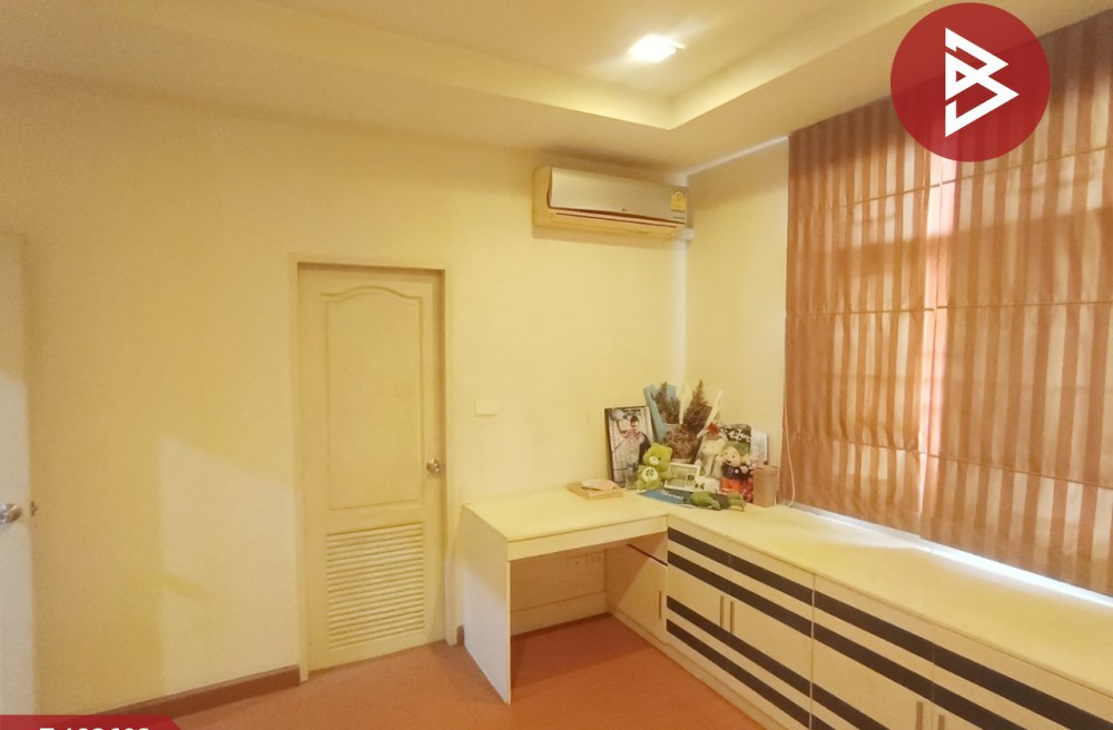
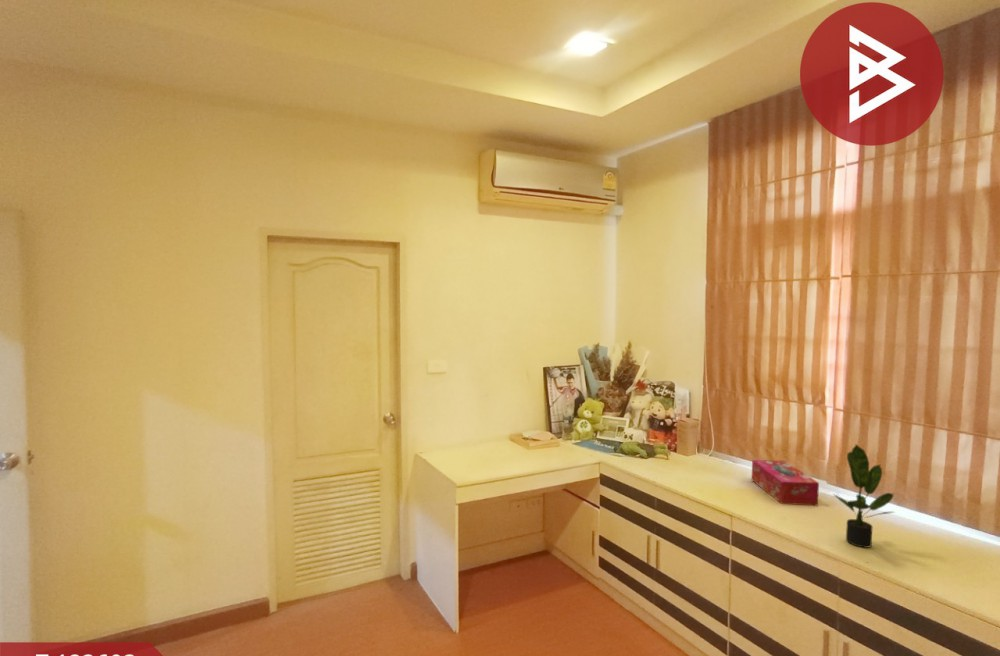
+ potted plant (861, 497)
+ tissue box (782, 481)
